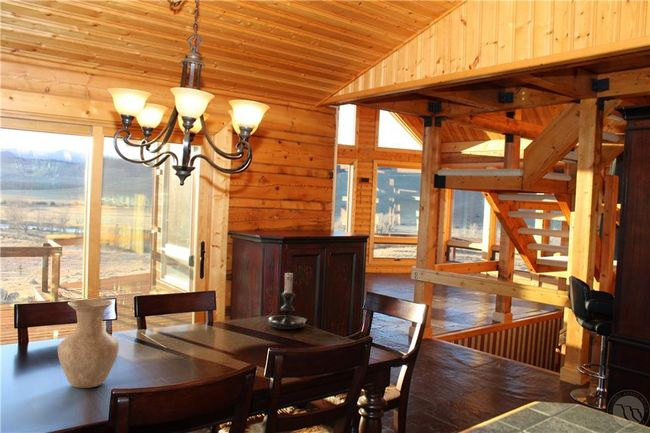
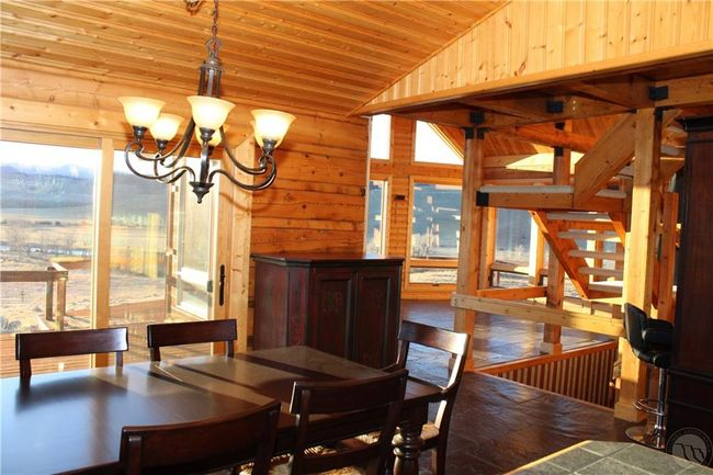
- candle holder (287, 298)
- vase (89, 343)
